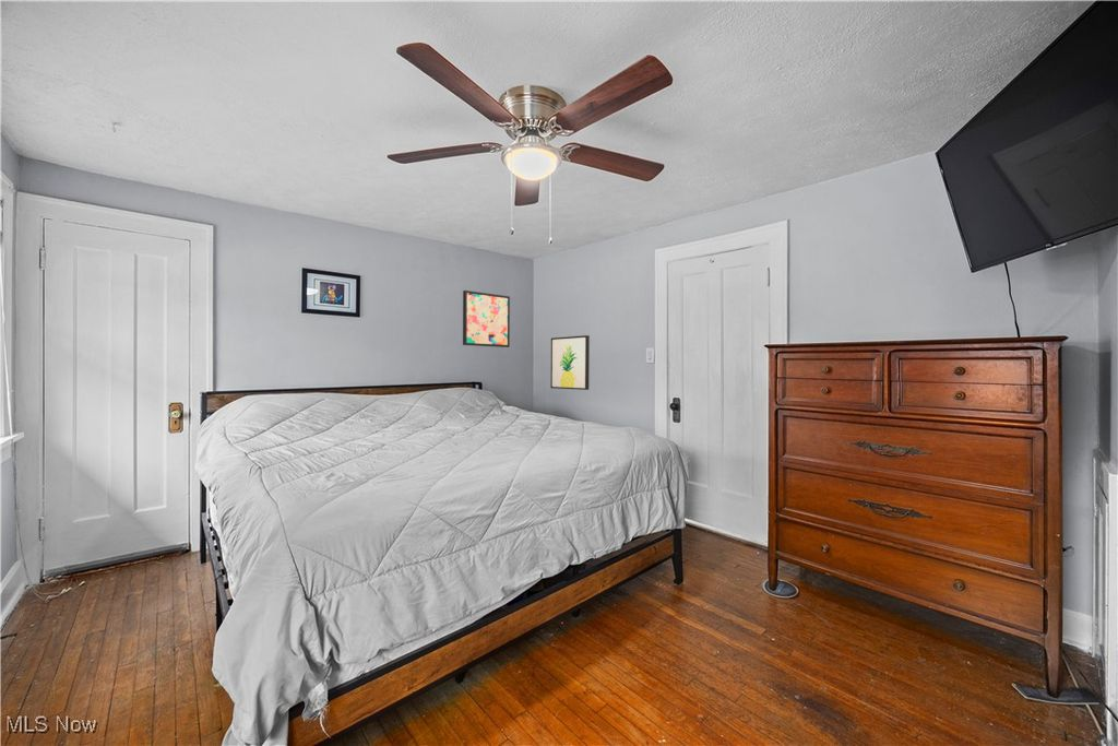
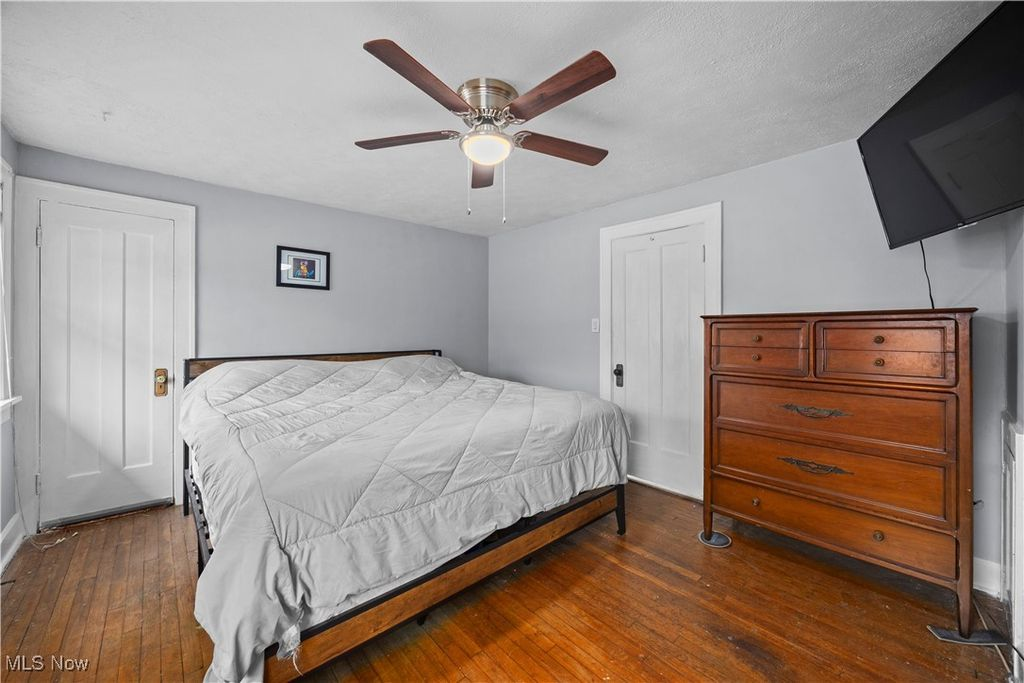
- wall art (569, 363)
- wall art (487, 319)
